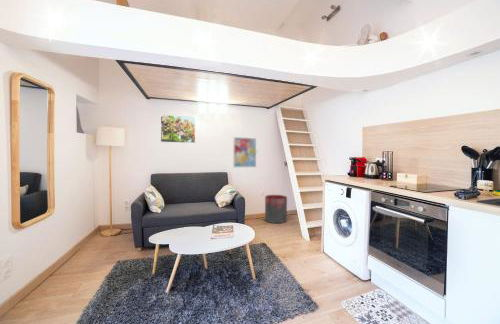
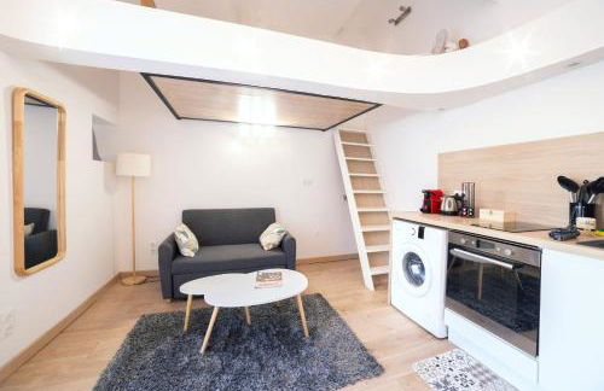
- trash can (275, 208)
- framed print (178, 129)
- wall art (245, 152)
